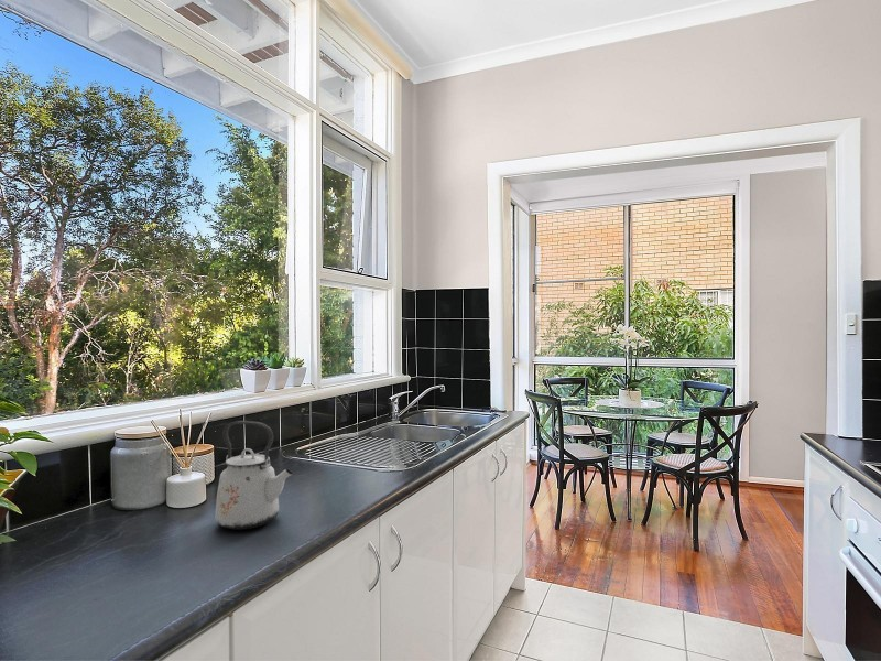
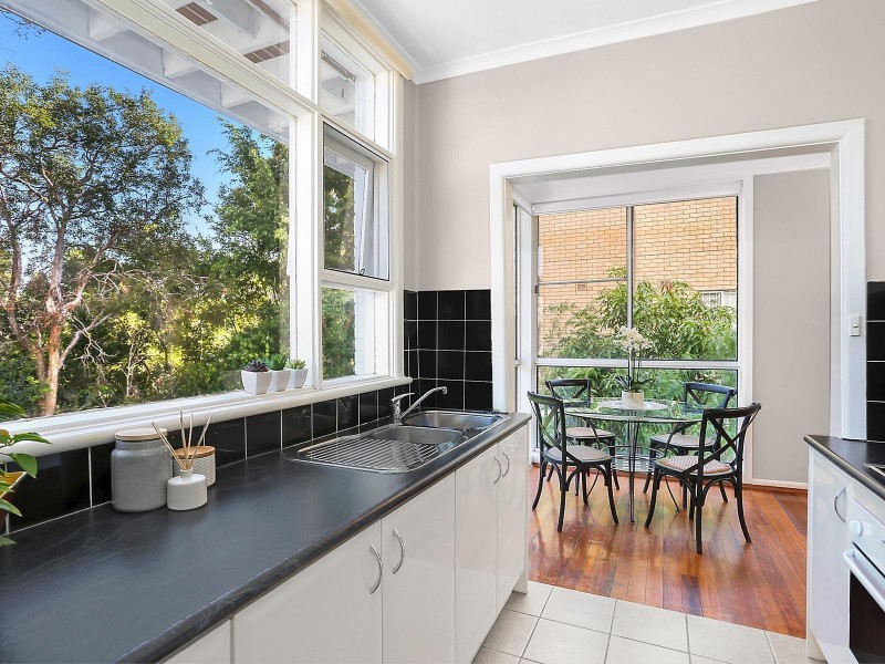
- kettle (257, 473)
